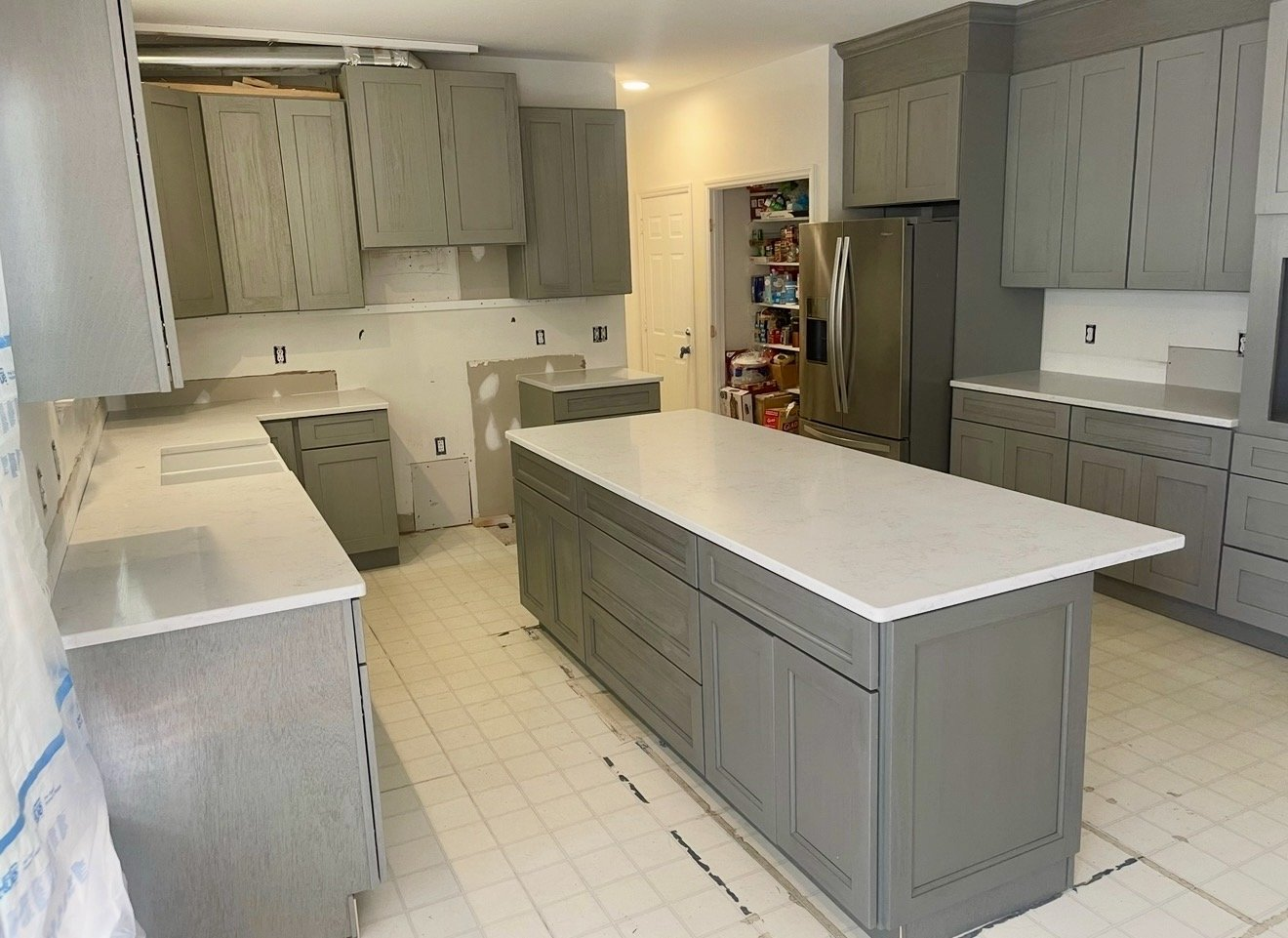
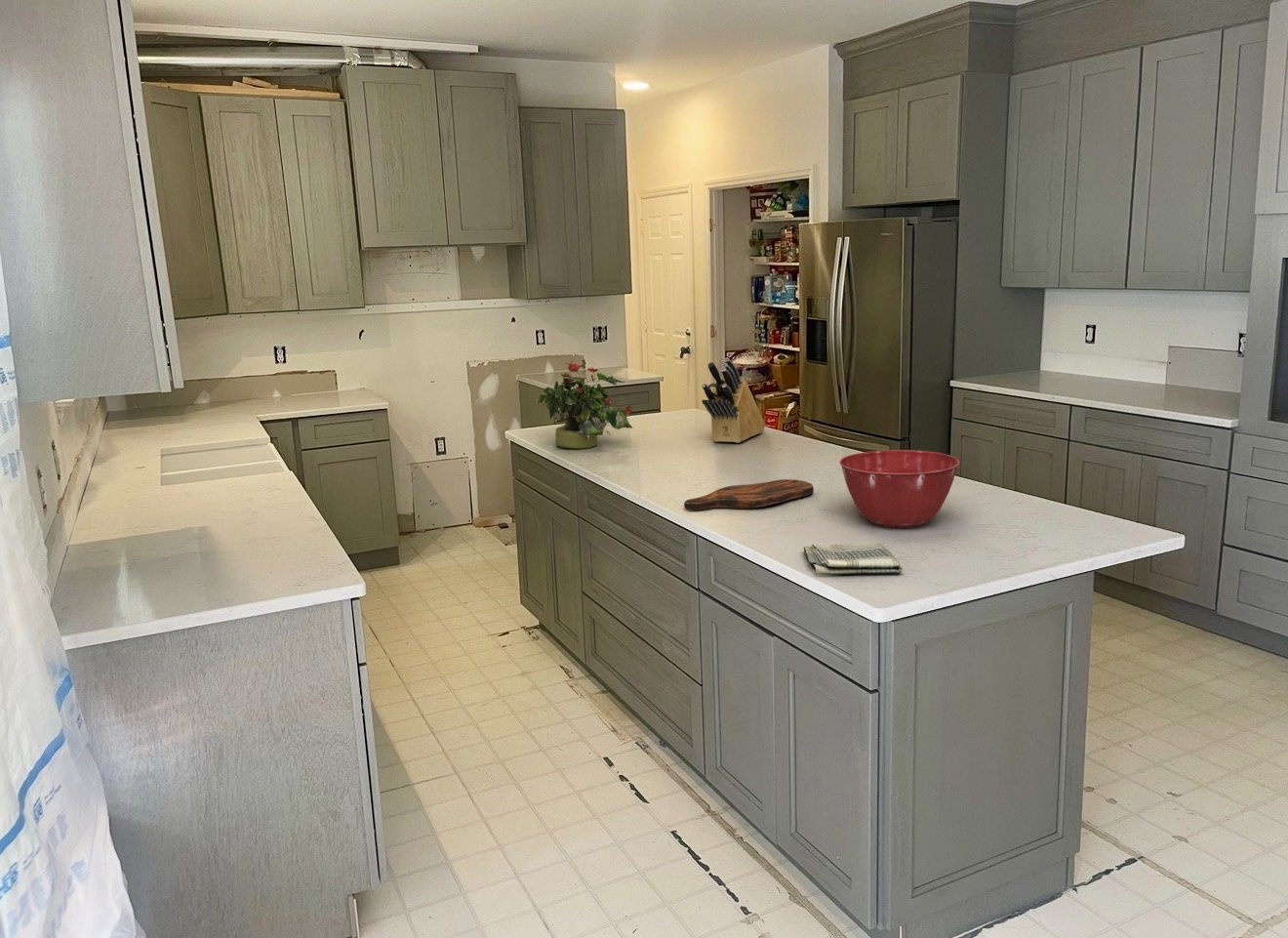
+ cutting board (751, 495)
+ knife block (733, 397)
+ potted plant (584, 403)
+ mixing bowl (898, 490)
+ dish towel (849, 555)
